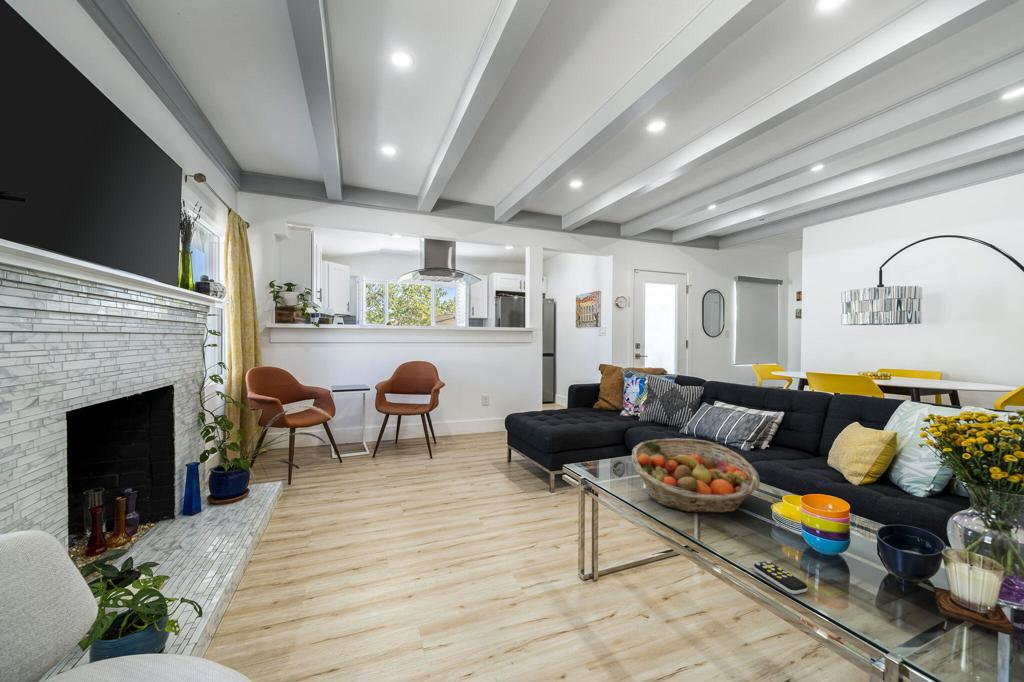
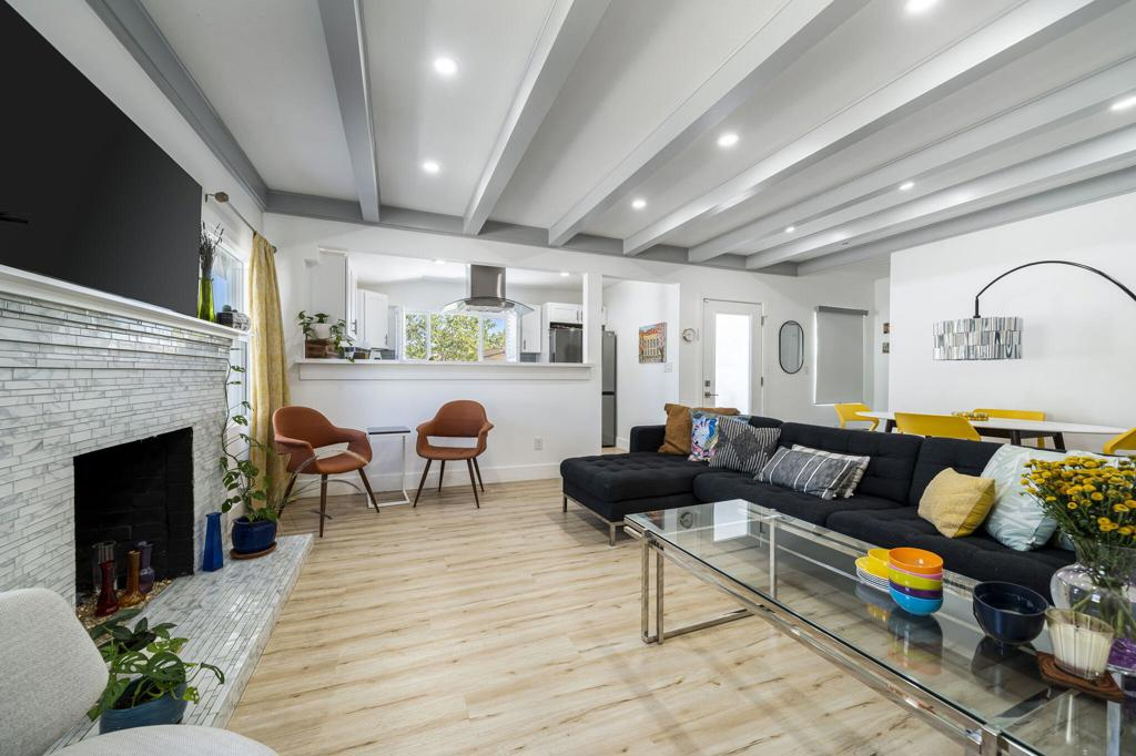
- remote control (779, 576)
- fruit basket (691, 473)
